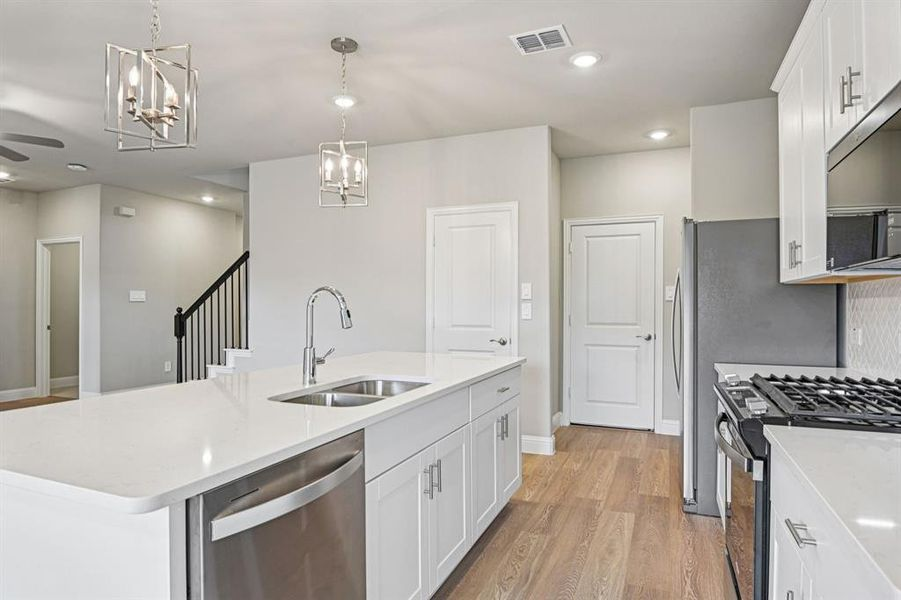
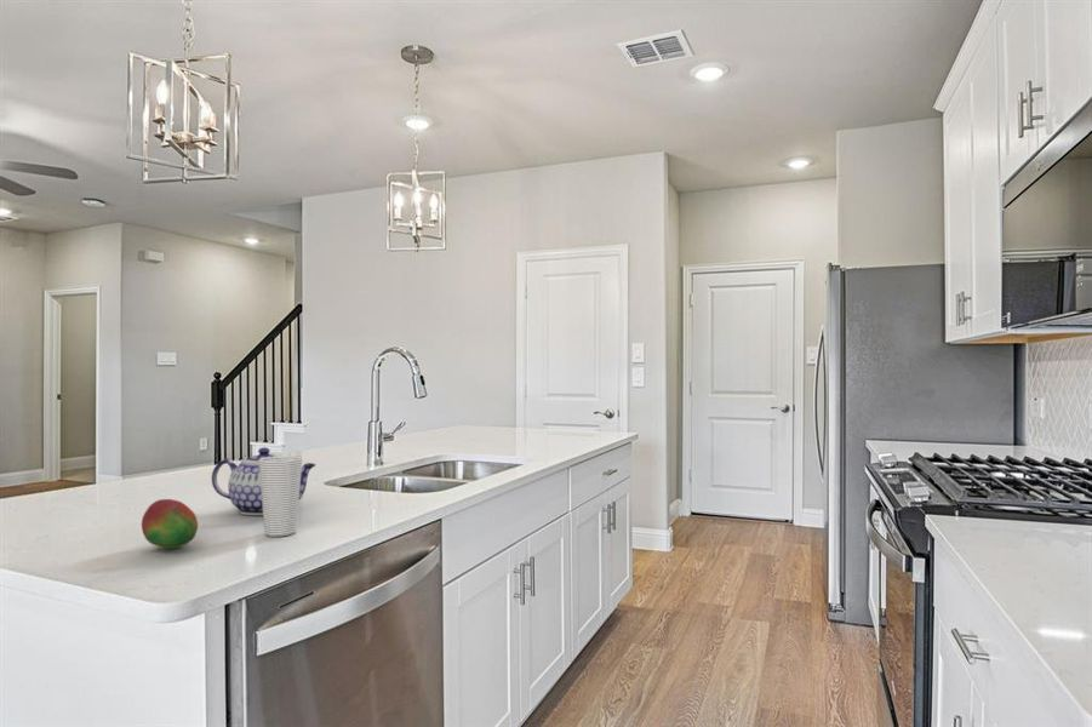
+ teapot (259, 479)
+ cup (280, 496)
+ fruit (171, 523)
